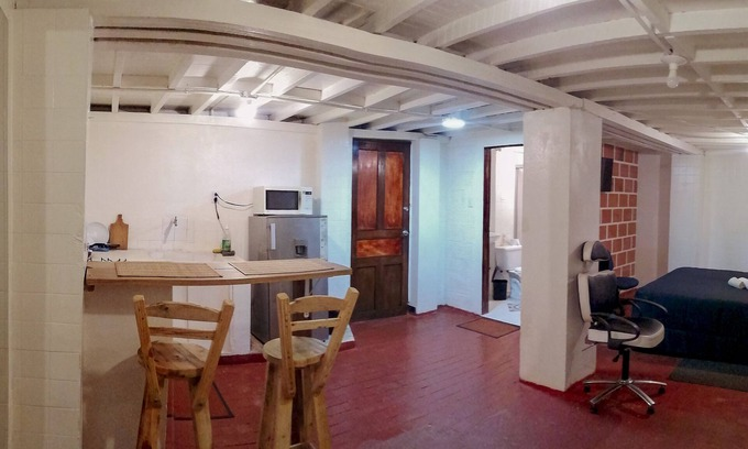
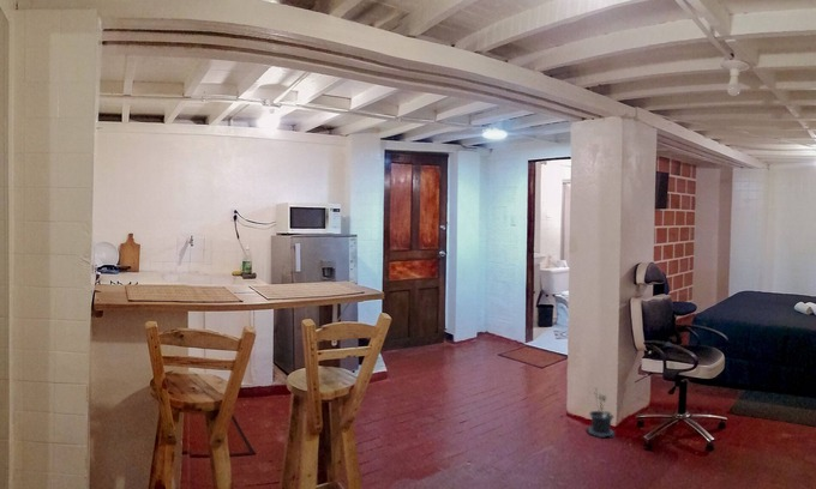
+ potted plant (600, 411)
